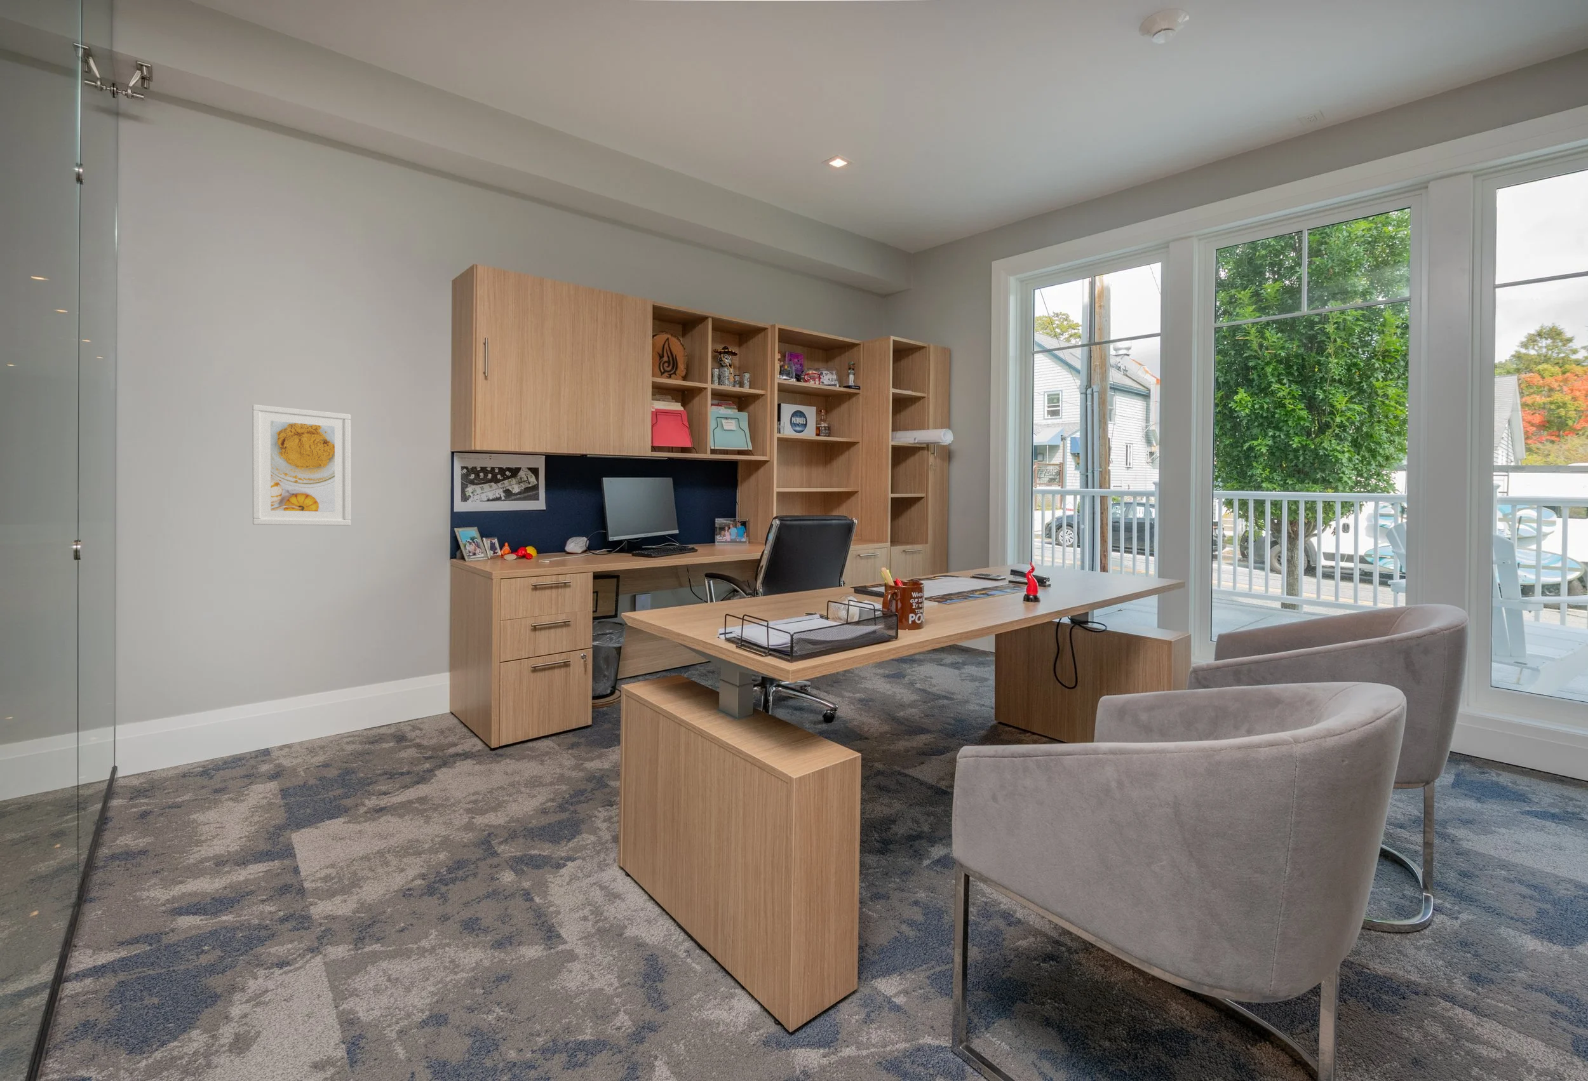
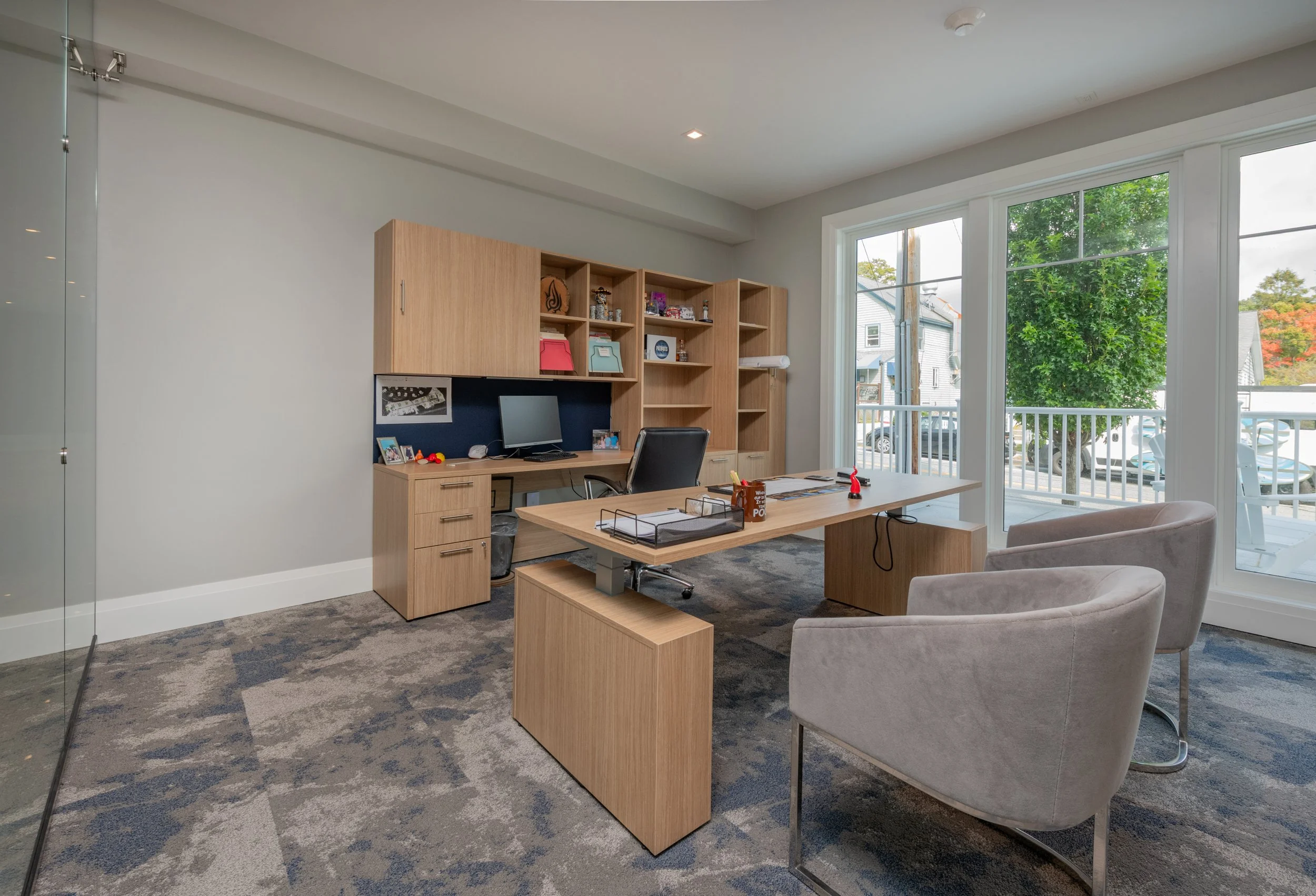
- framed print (303, 467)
